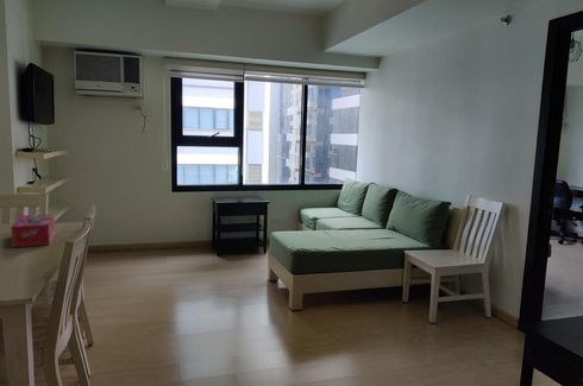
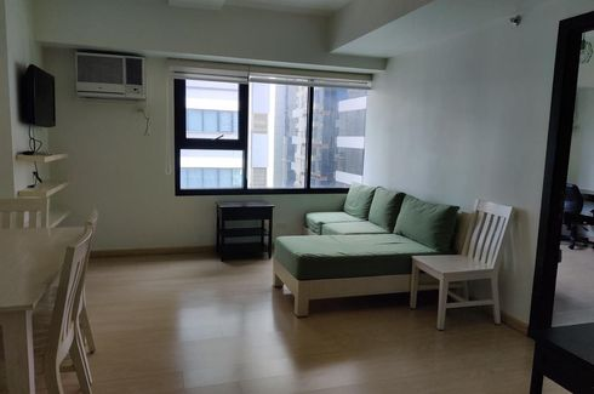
- tissue box (35, 229)
